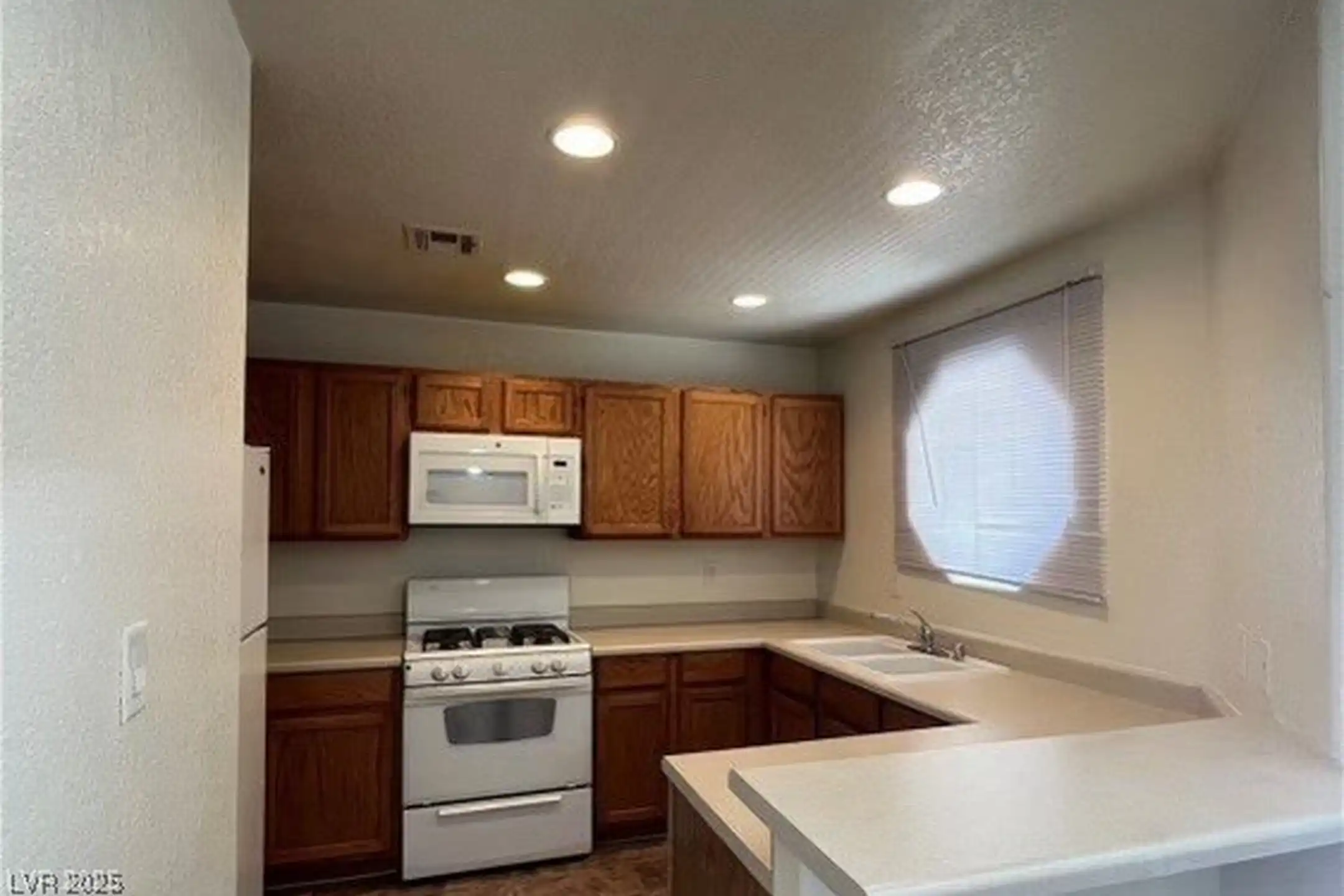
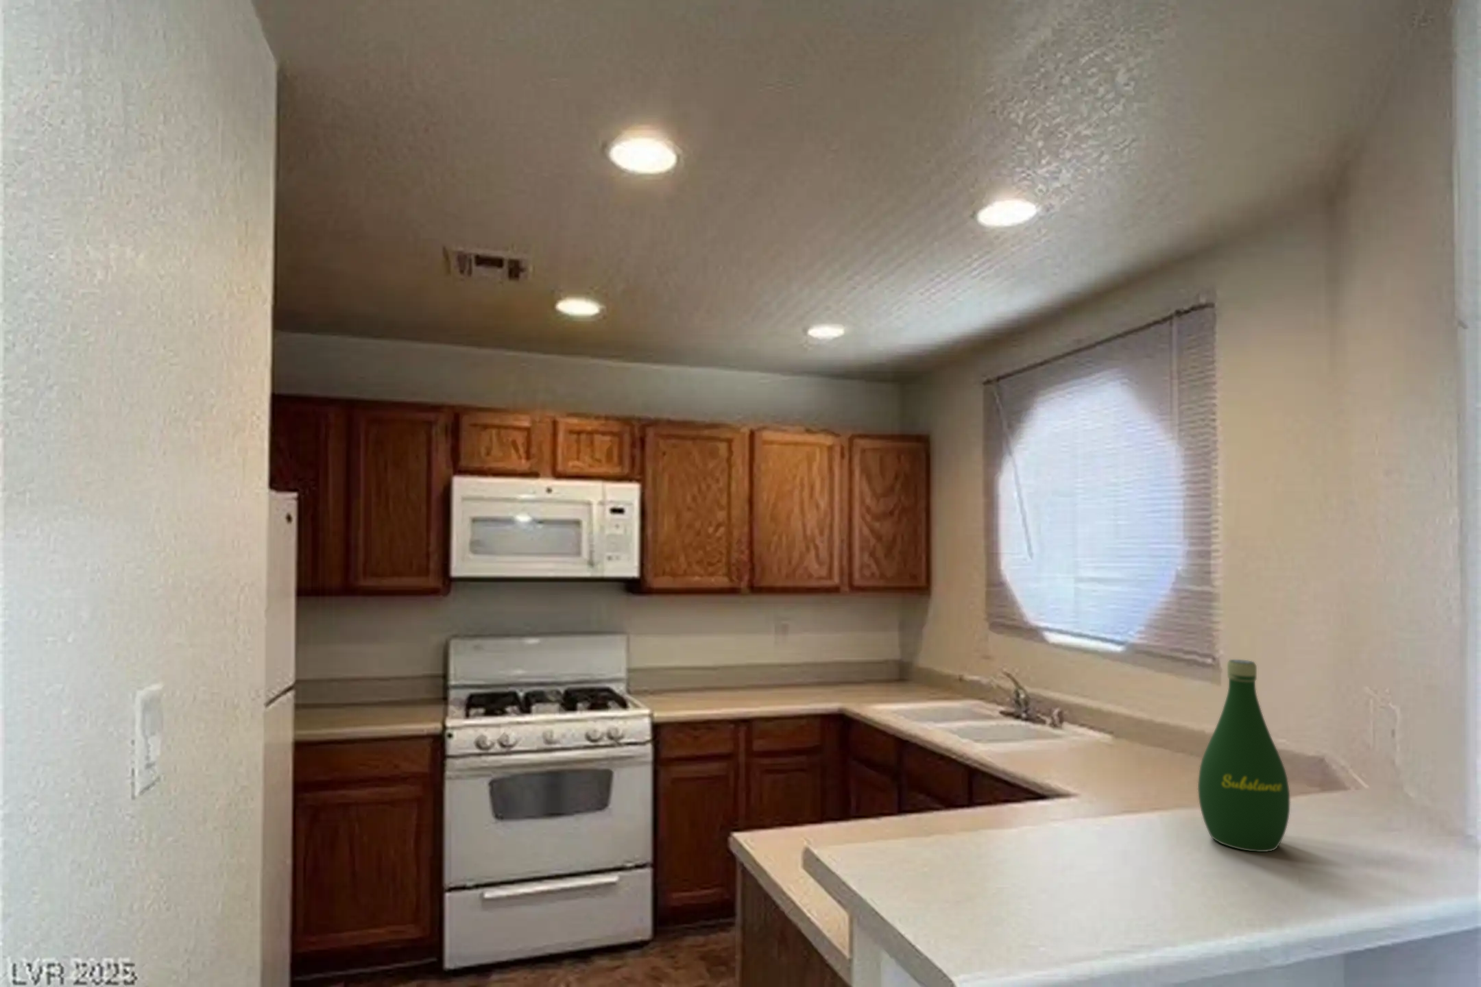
+ bottle (1242, 750)
